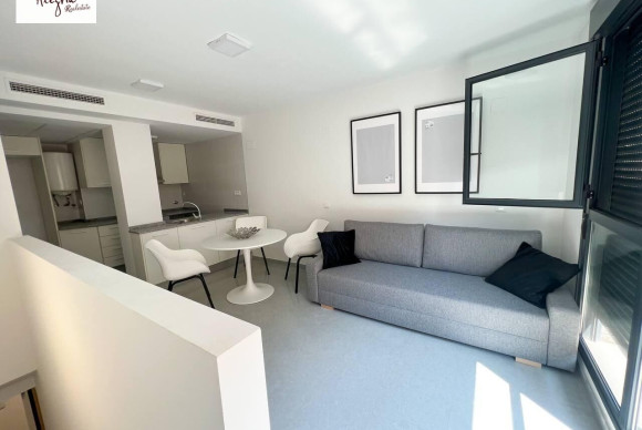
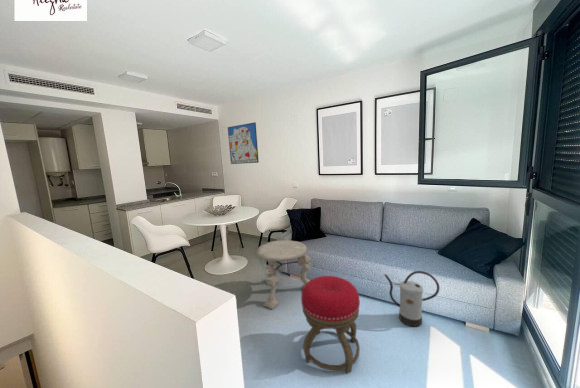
+ watering can (409, 294)
+ wall art (242, 144)
+ stool (330, 318)
+ side table (277, 268)
